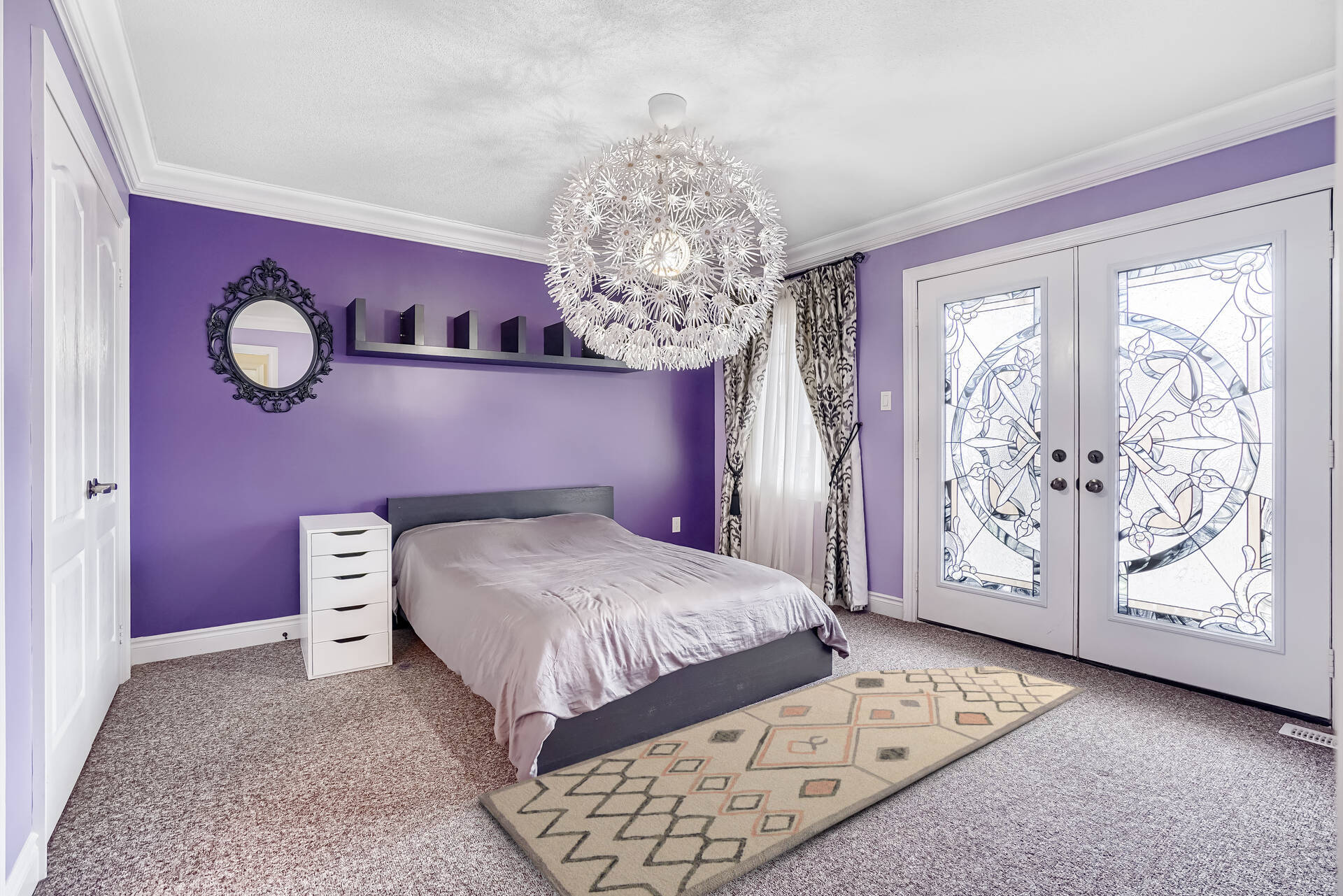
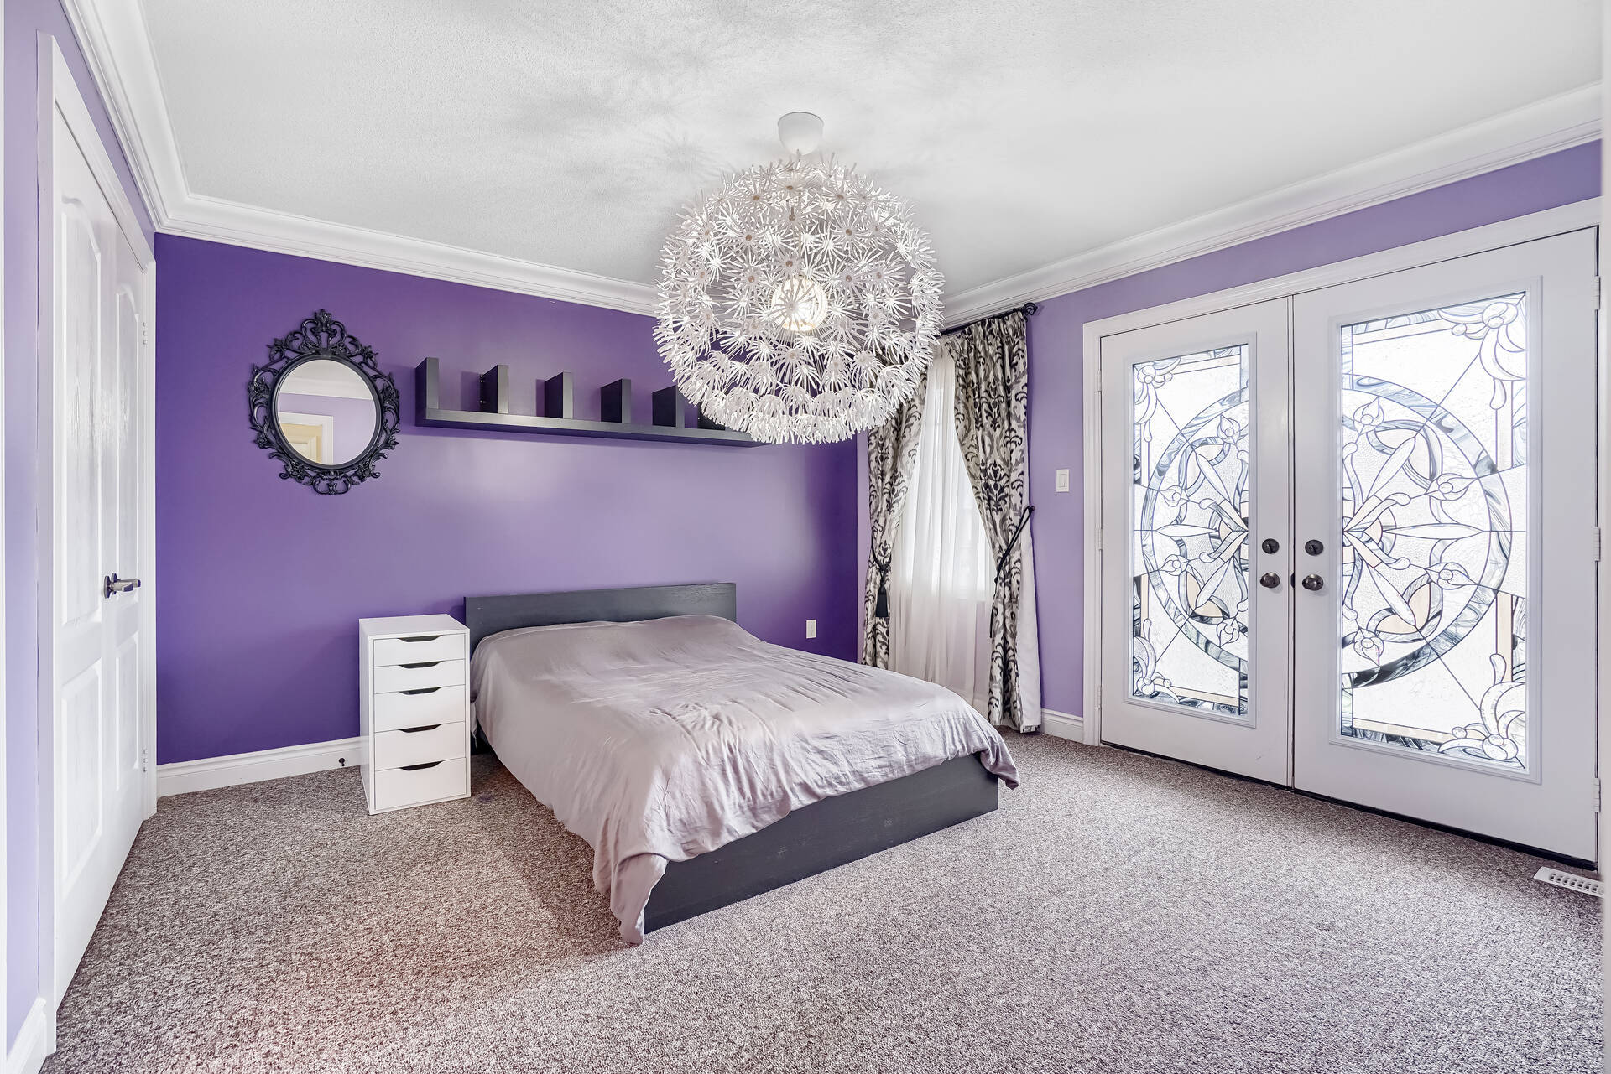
- rug (834, 734)
